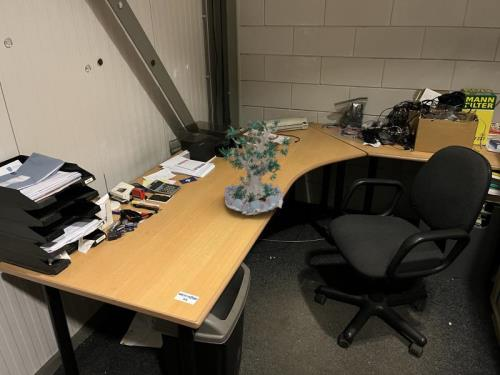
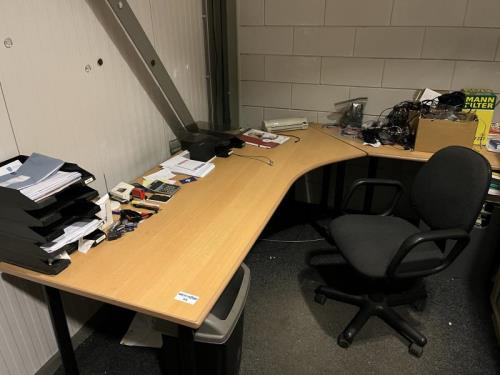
- plant (252, 161)
